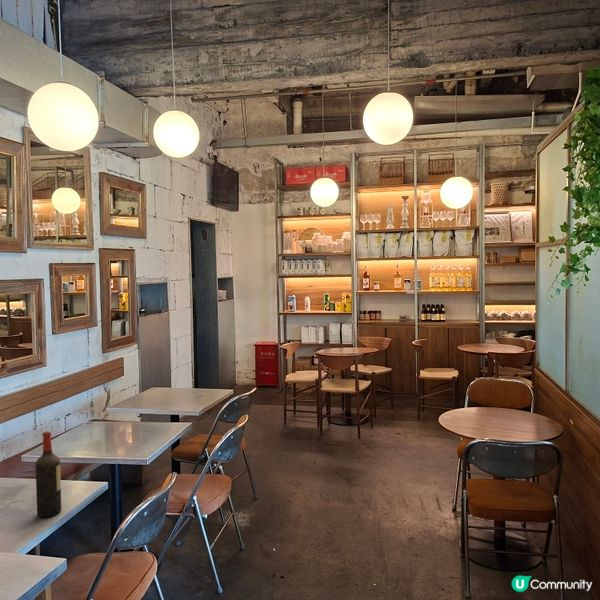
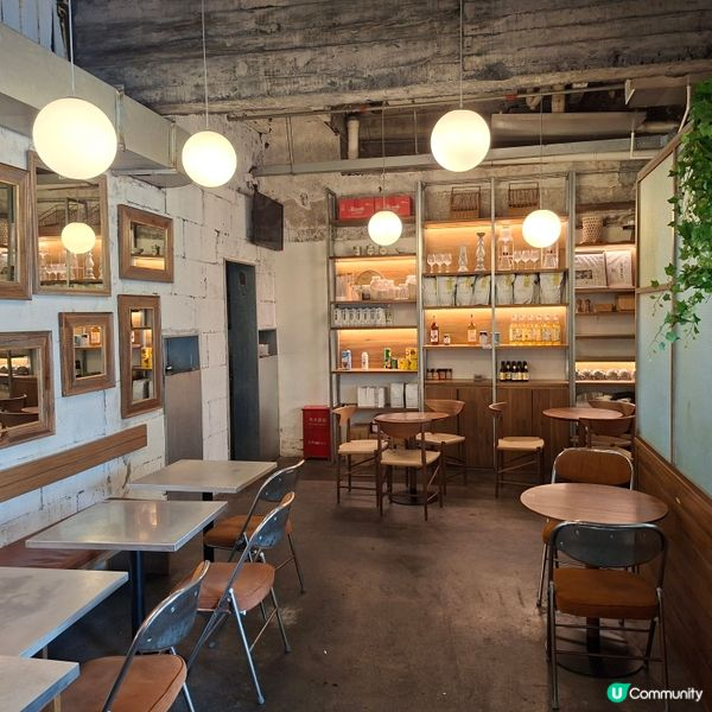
- wine bottle (48, 472)
